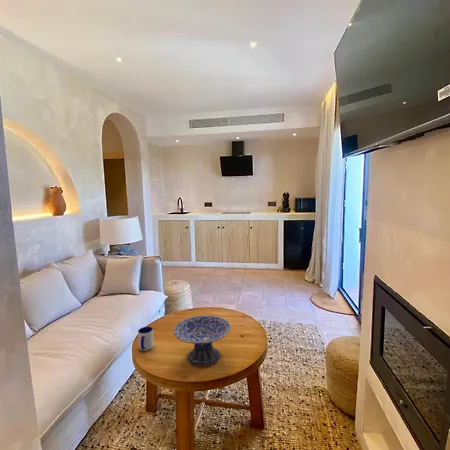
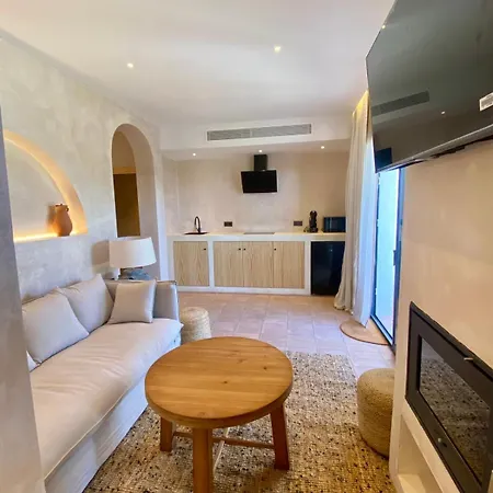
- decorative bowl (203, 341)
- mug (145, 339)
